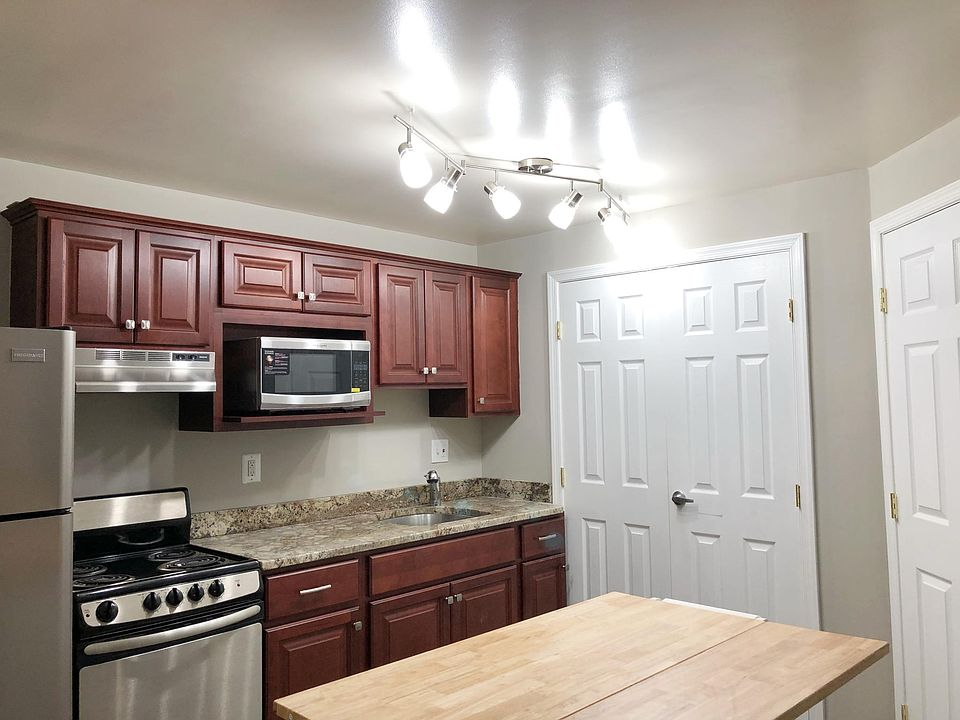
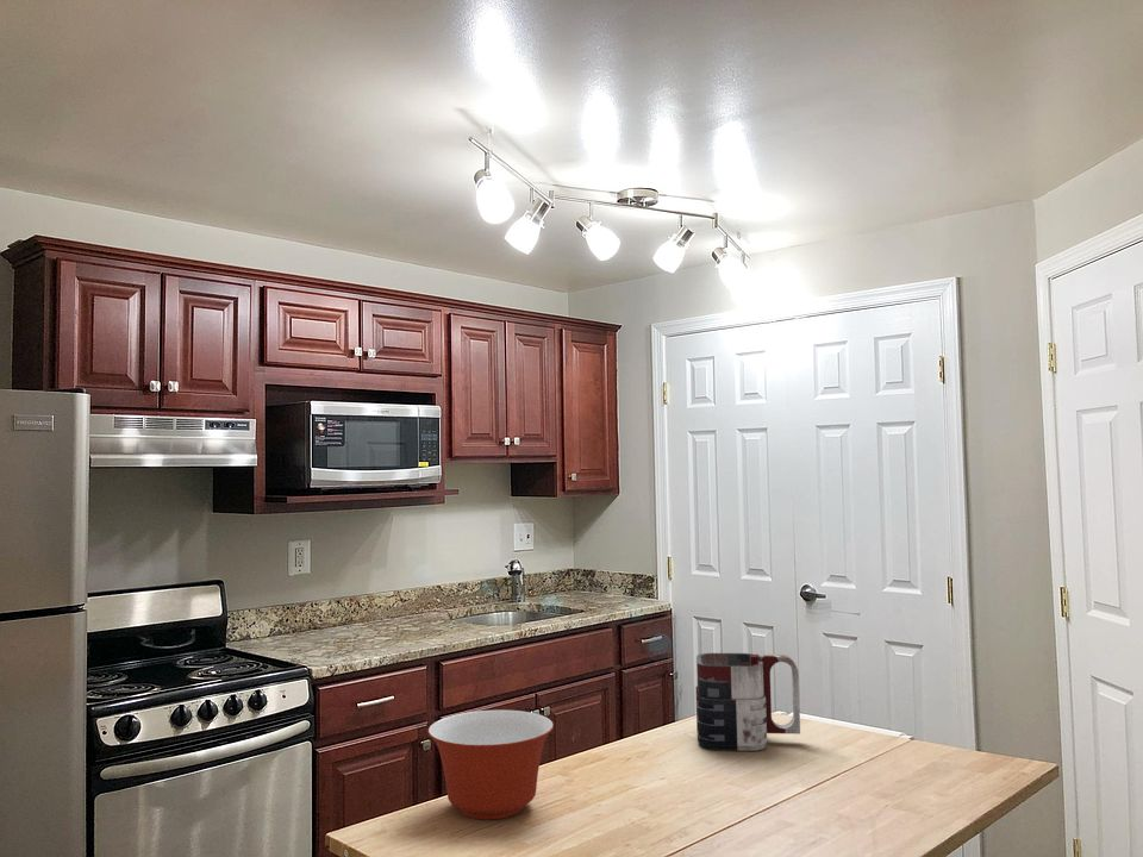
+ mixing bowl (491, 767)
+ mug (747, 698)
